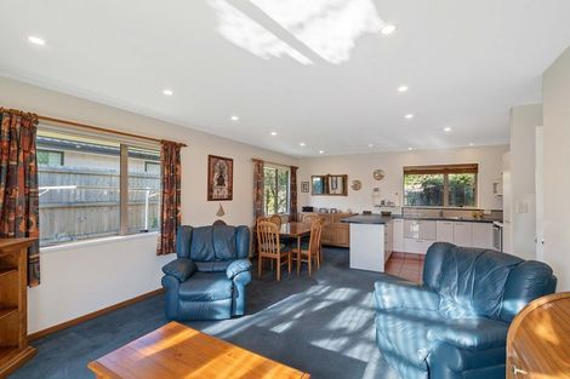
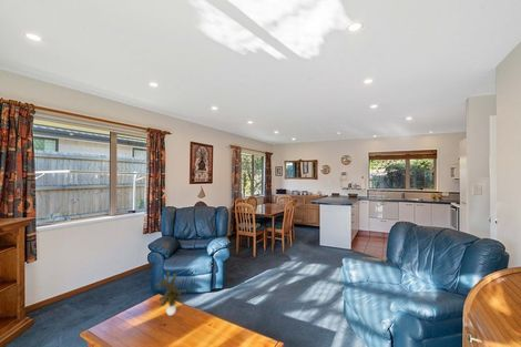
+ potted plant (168, 294)
